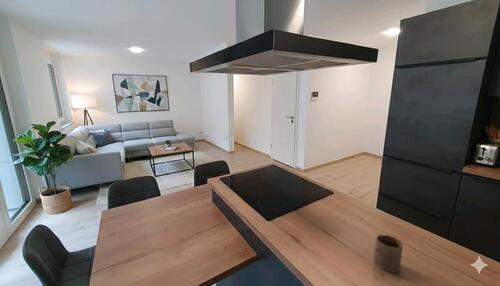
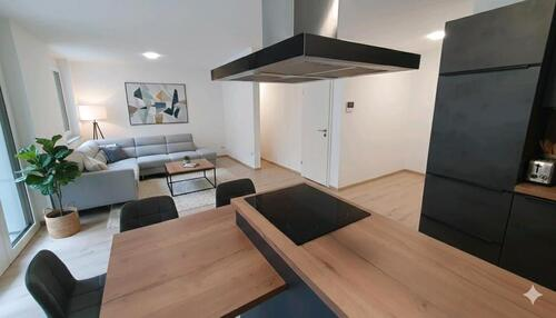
- cup (387, 252)
